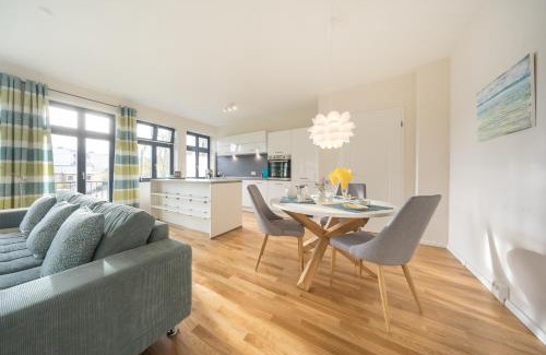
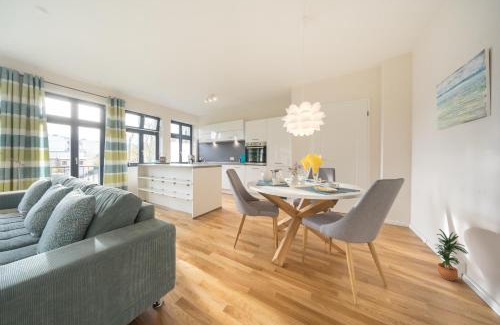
+ potted plant (450, 255)
